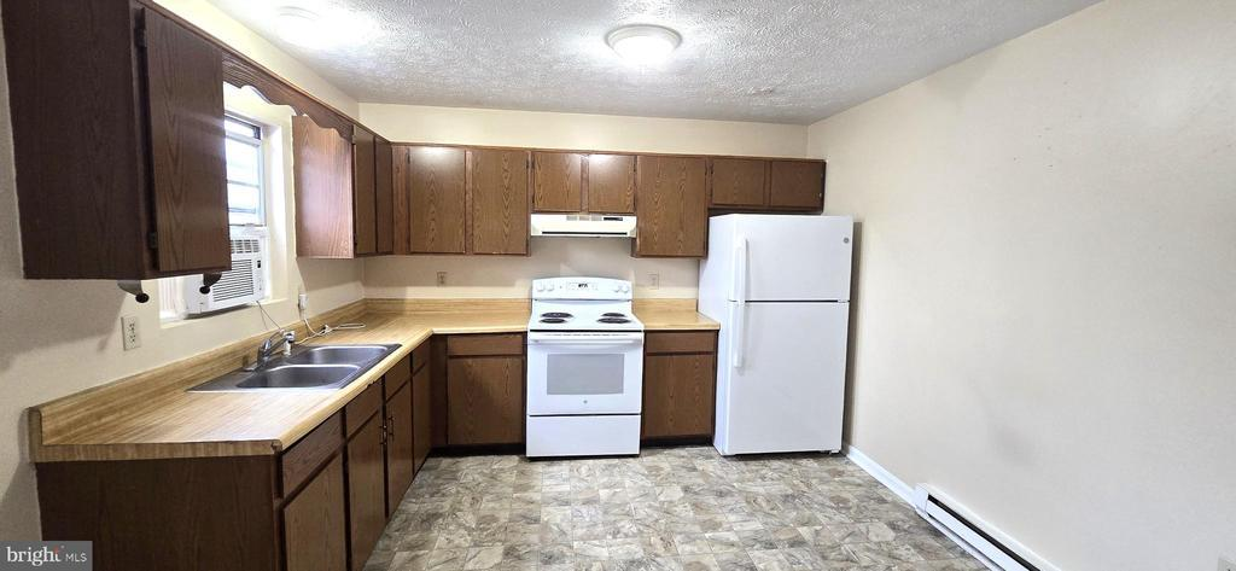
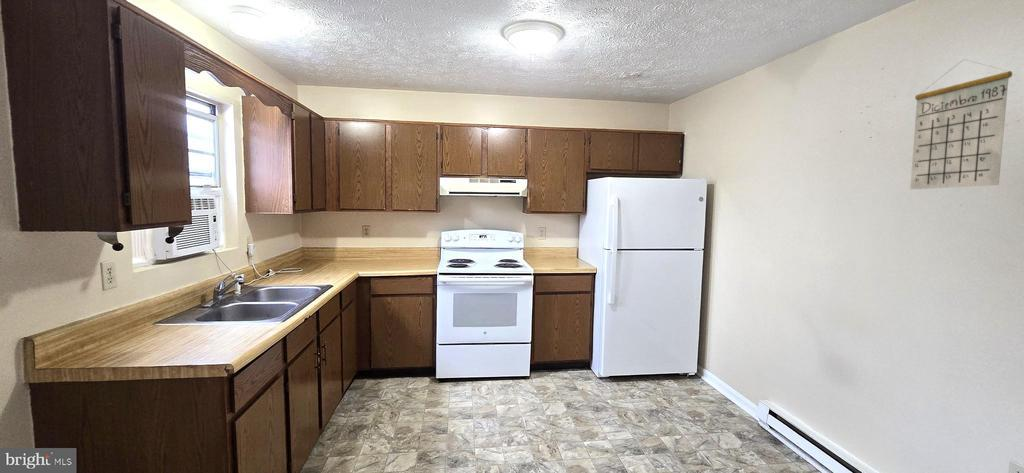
+ calendar (956, 123)
